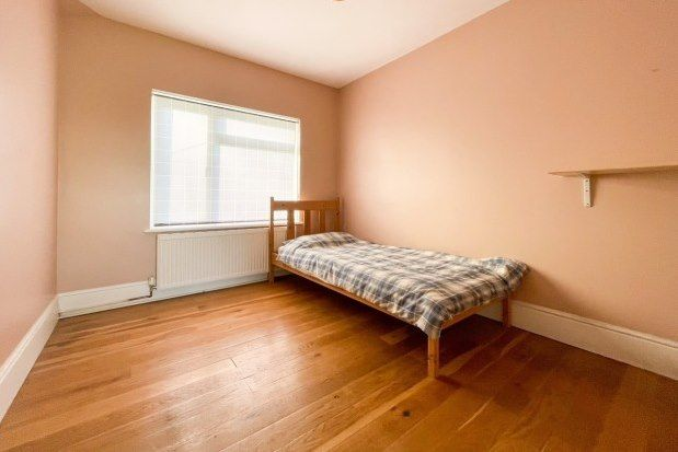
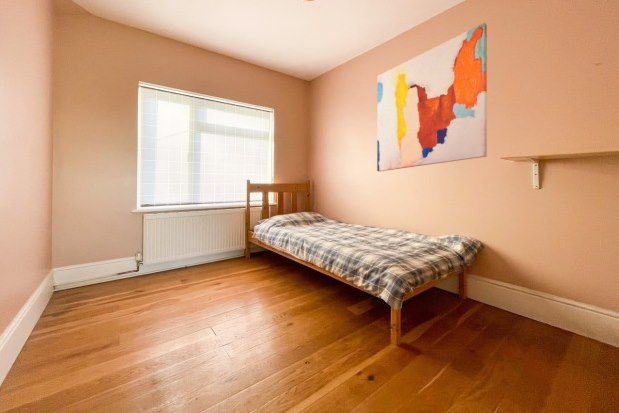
+ wall art (423, 109)
